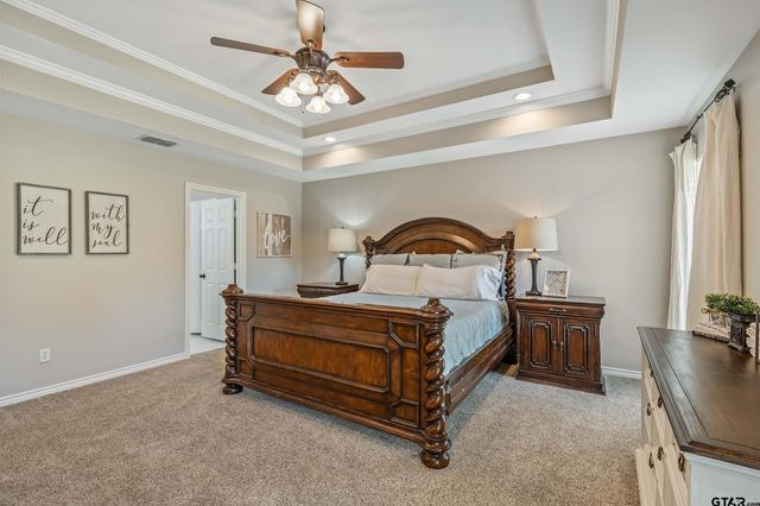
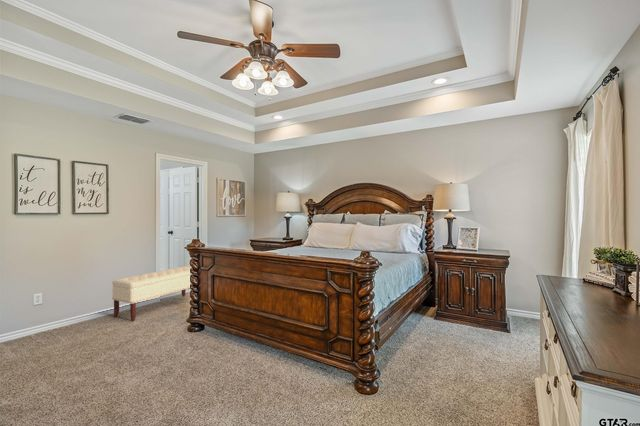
+ bench (161, 290)
